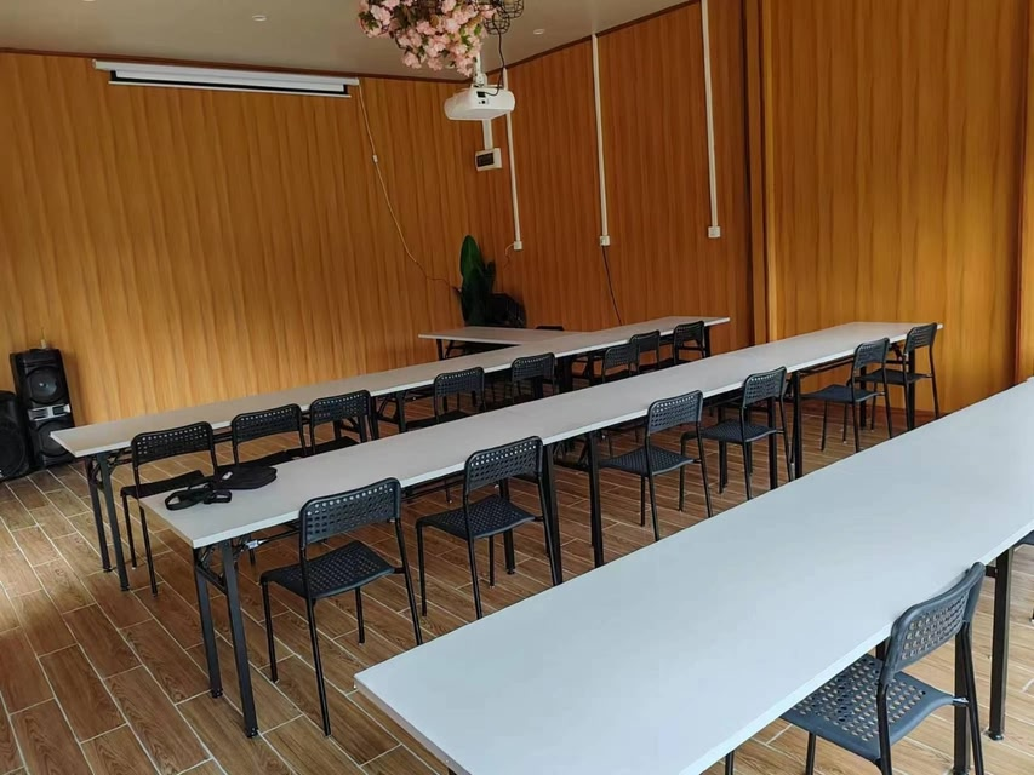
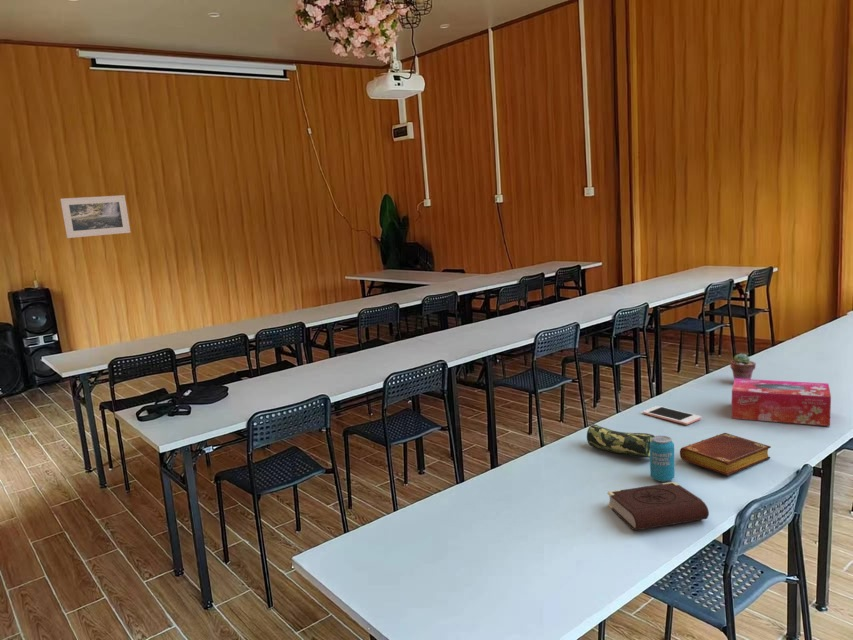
+ potted succulent (742, 368)
+ book (656, 505)
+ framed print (96, 216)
+ pencil case (619, 440)
+ cell phone (671, 415)
+ book (724, 452)
+ beverage can (662, 458)
+ tissue box (779, 400)
